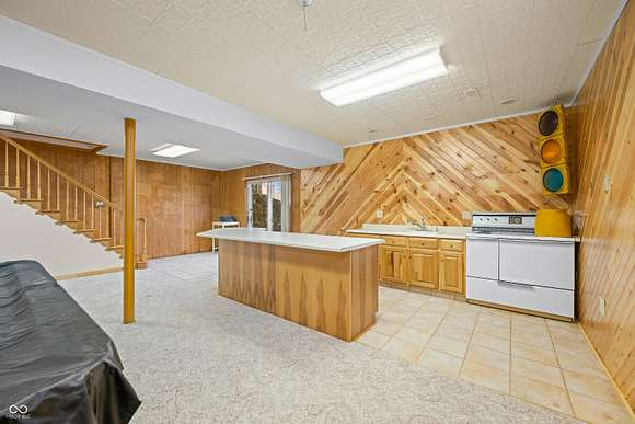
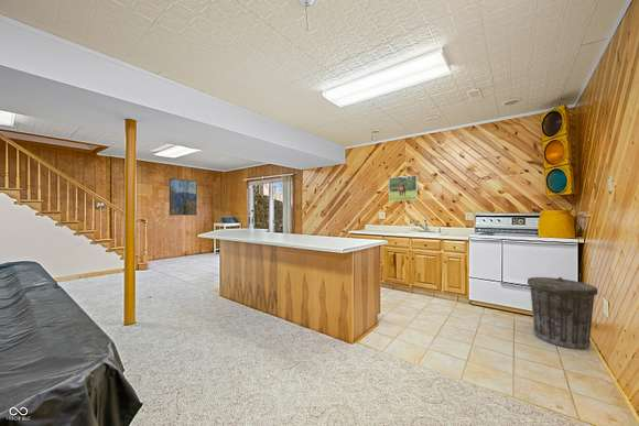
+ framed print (183, 197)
+ trash can (560, 307)
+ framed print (402, 188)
